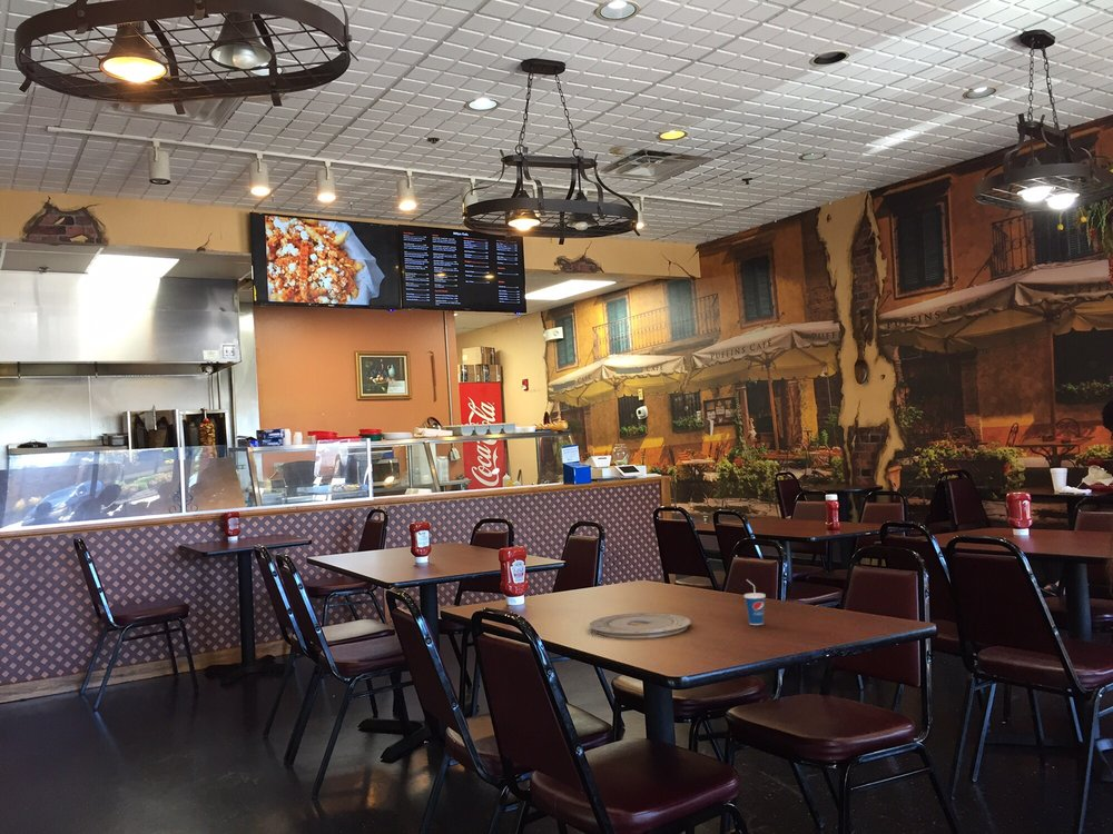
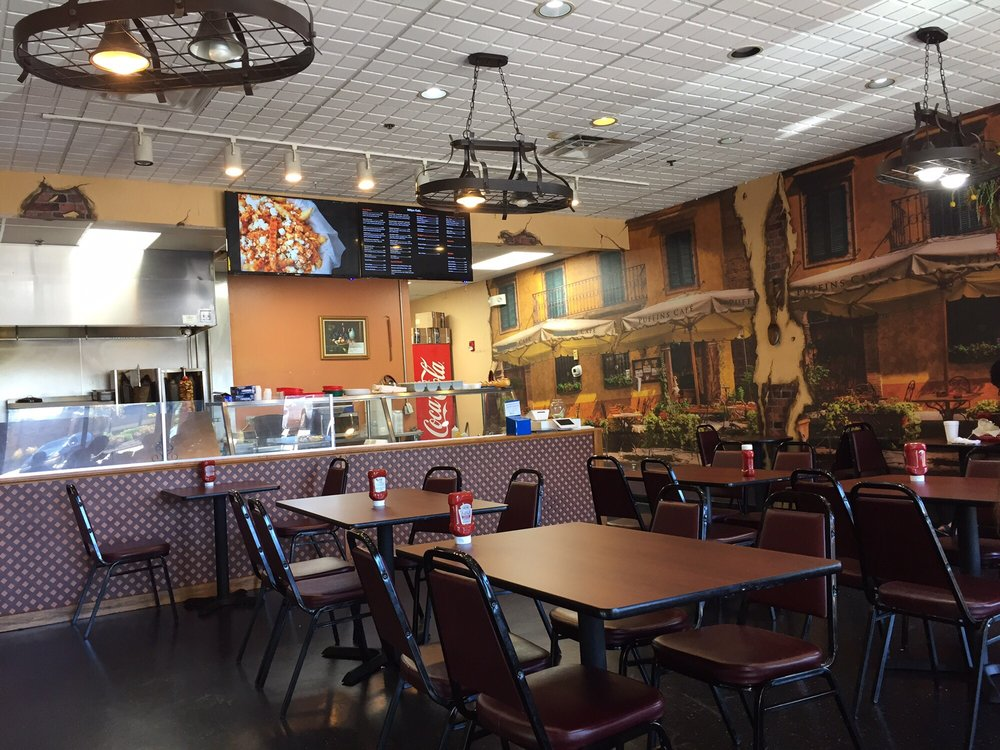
- cup (755, 600)
- plate (640, 625)
